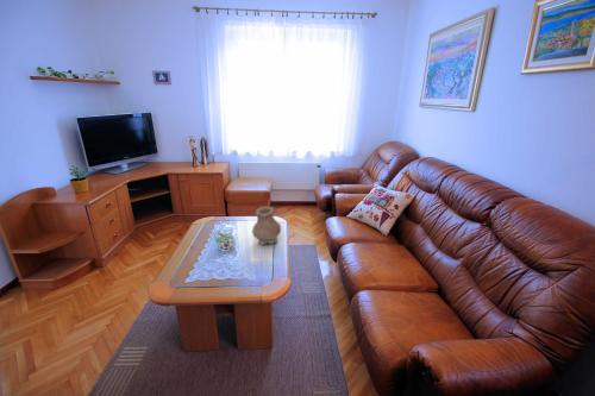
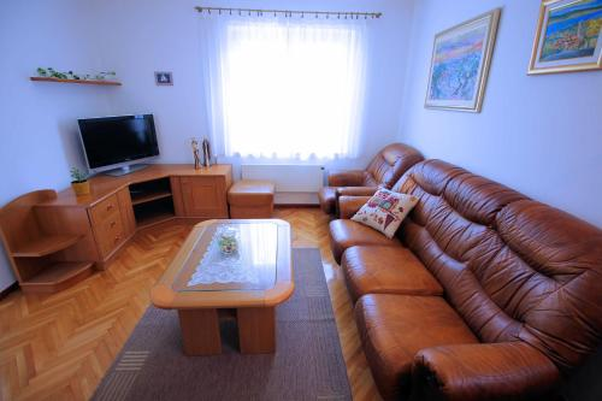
- vase (267, 225)
